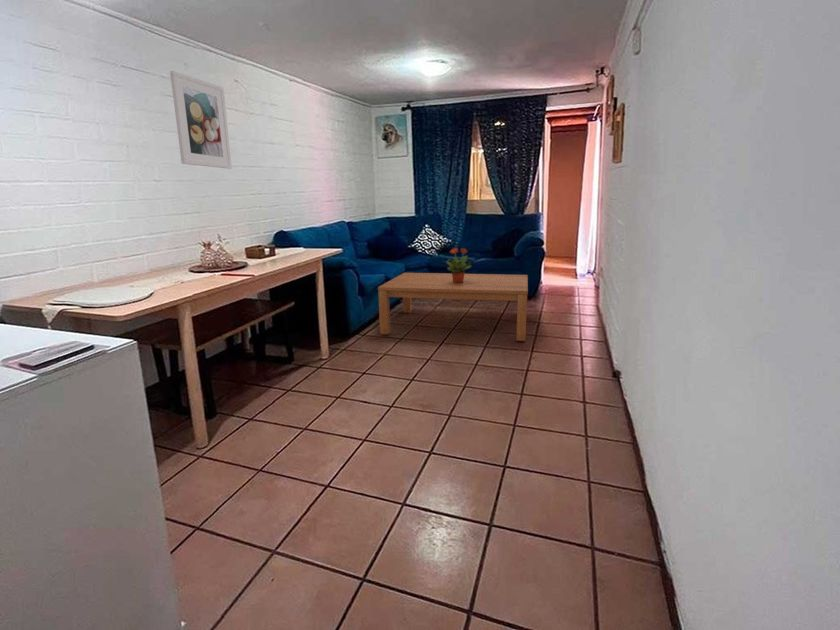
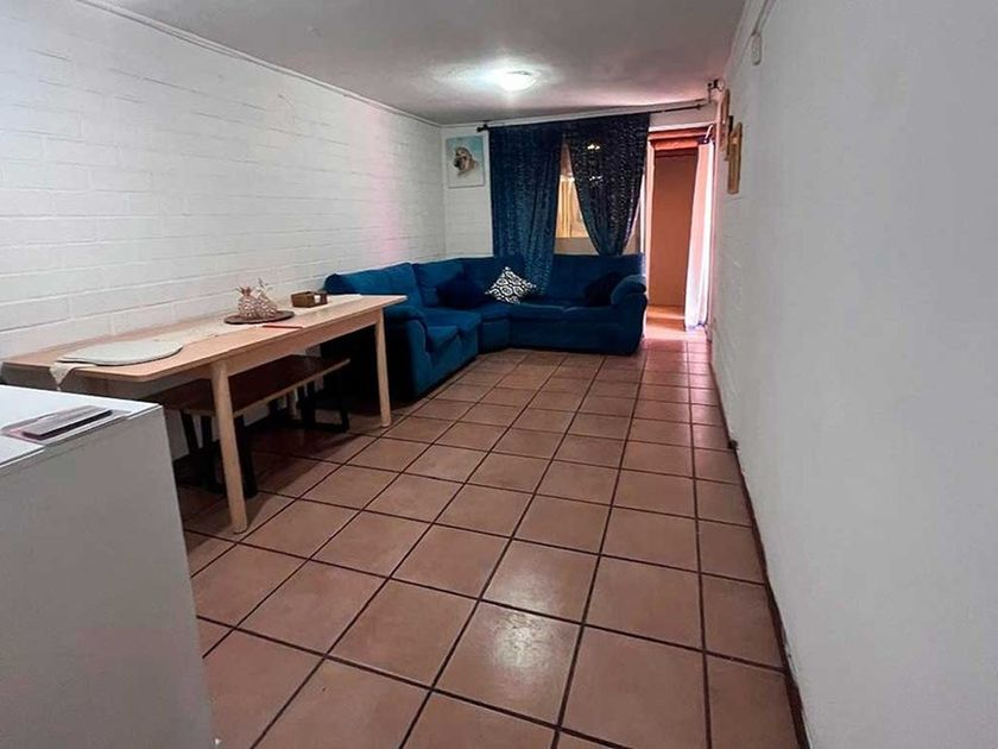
- potted plant (458, 265)
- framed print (203, 123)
- coffee table (457, 298)
